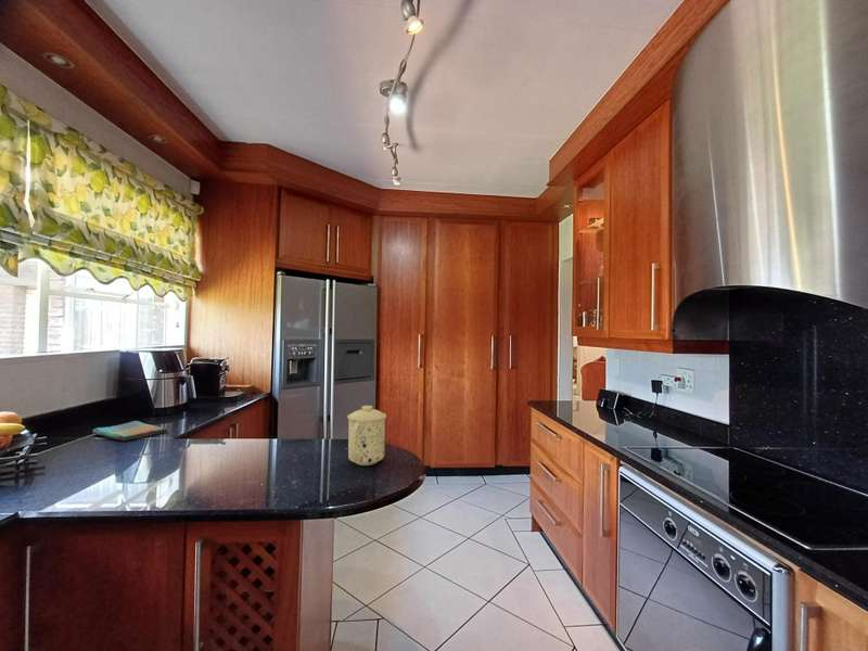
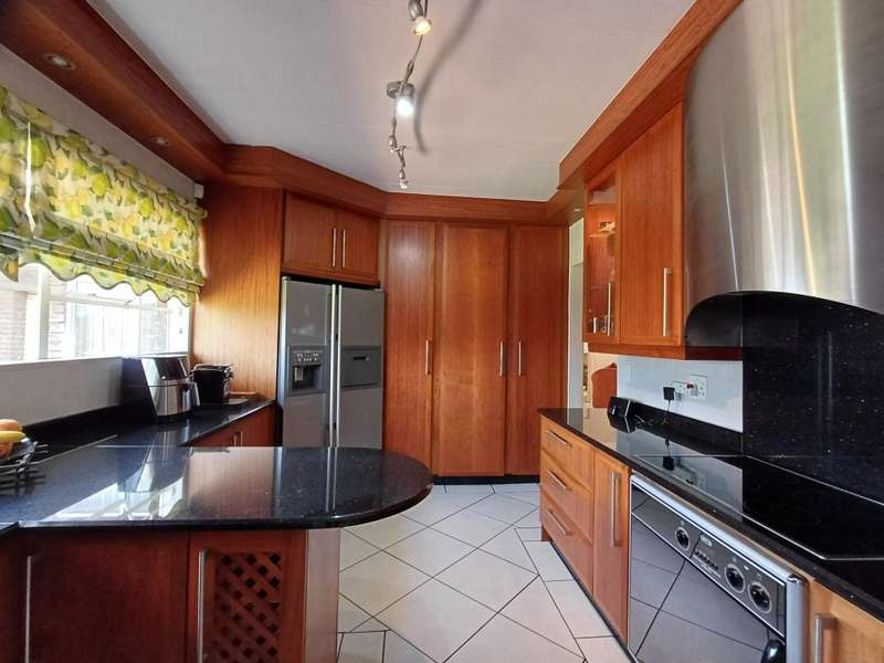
- dish towel (130, 430)
- mug (365, 434)
